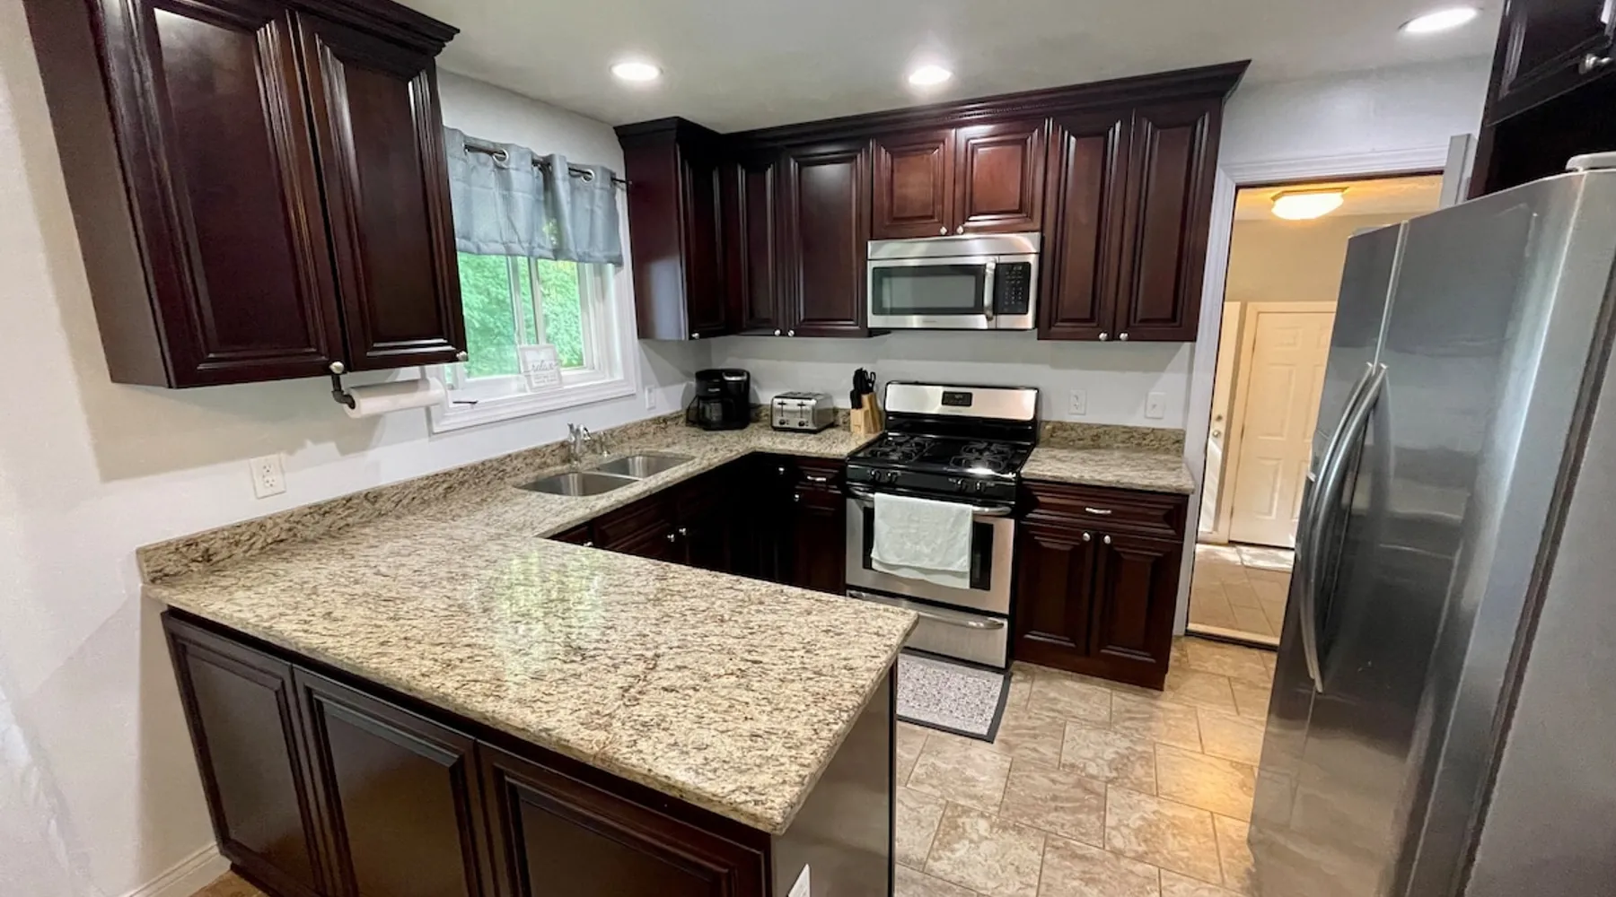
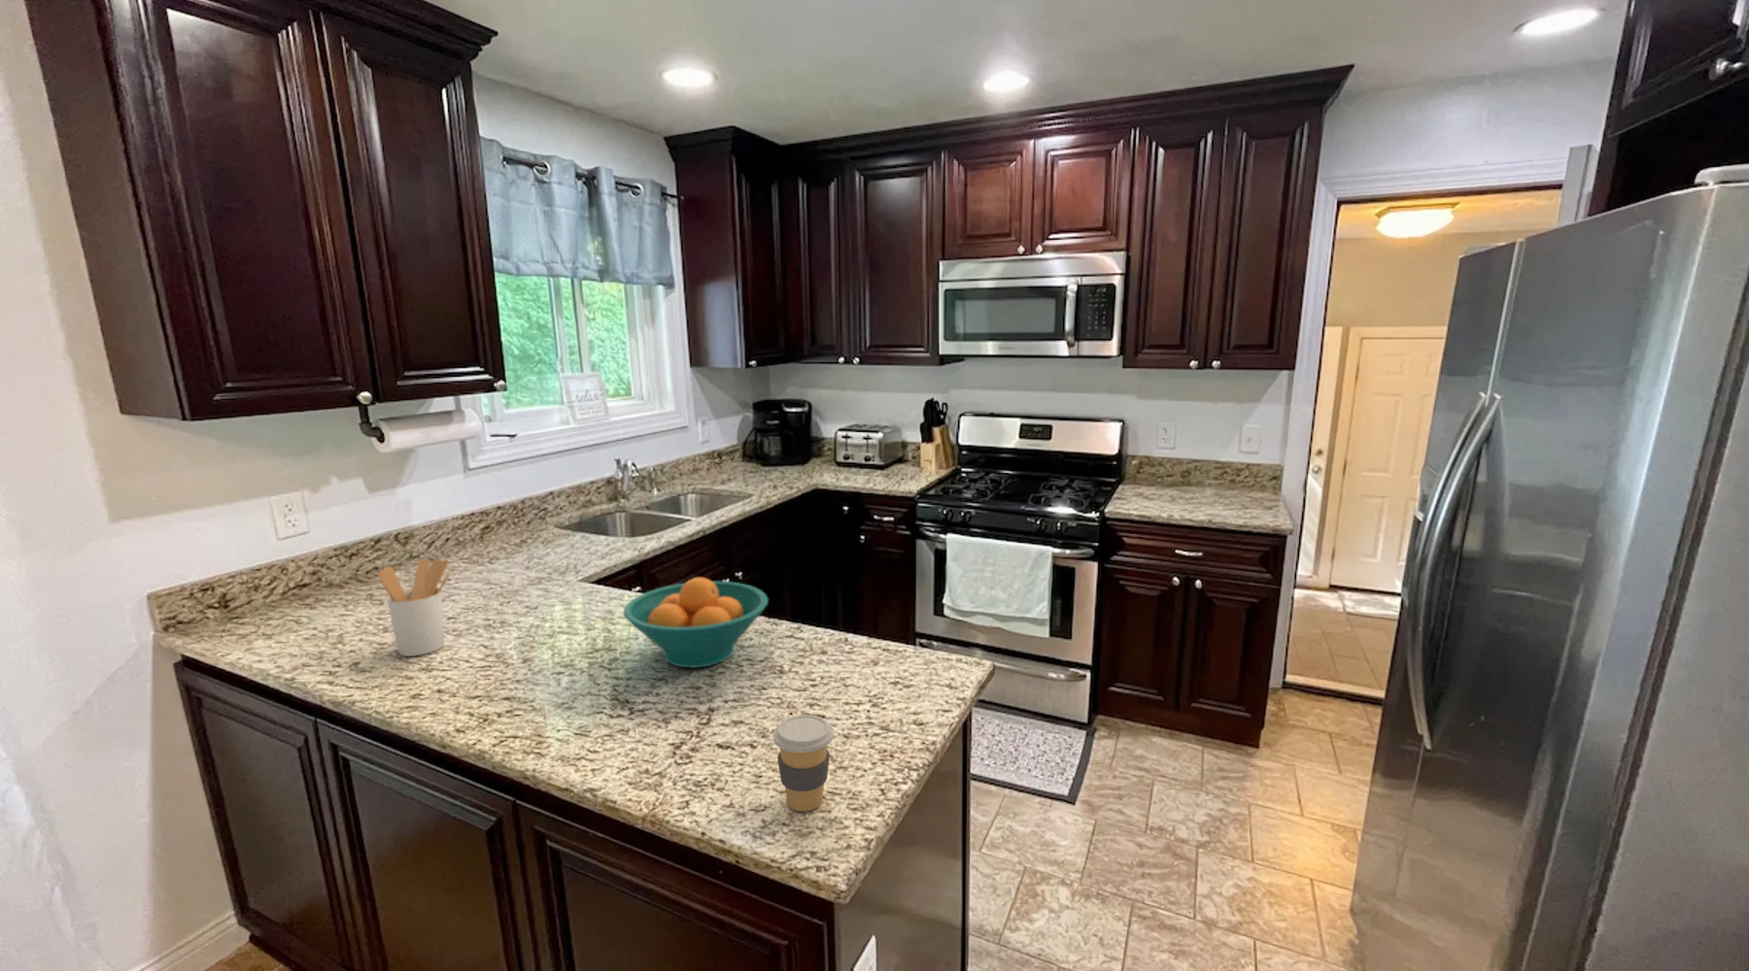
+ fruit bowl (697, 617)
+ utensil holder (422, 603)
+ coffee cup (804, 764)
